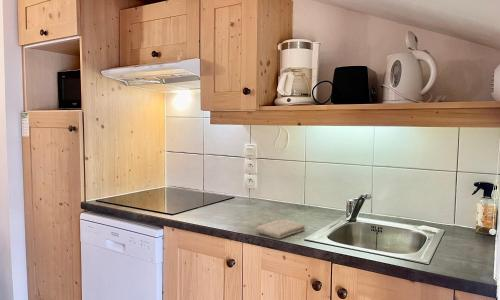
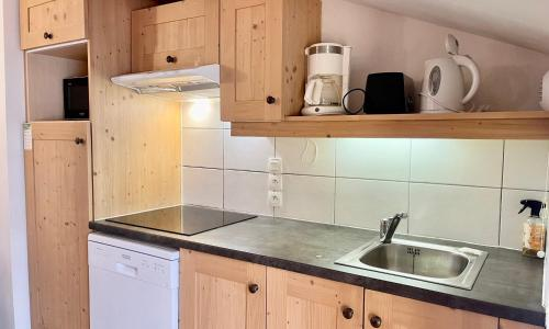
- washcloth (281, 228)
